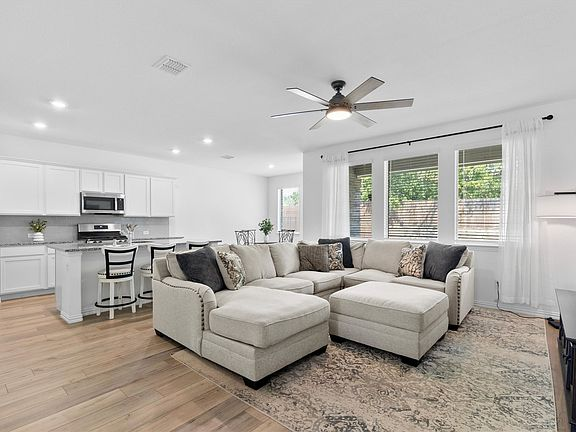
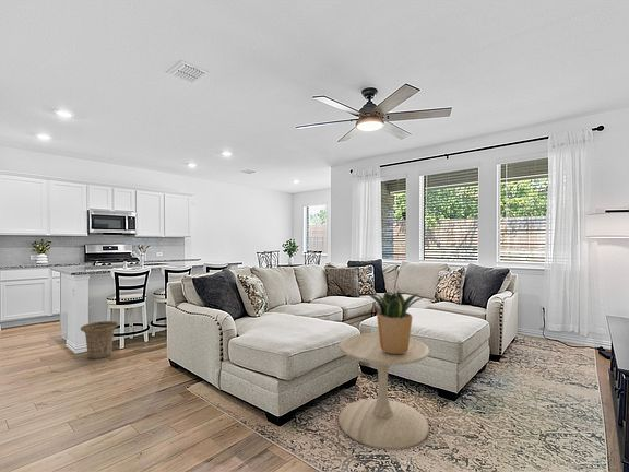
+ side table (382, 384)
+ potted plant (395, 319)
+ basket (99, 340)
